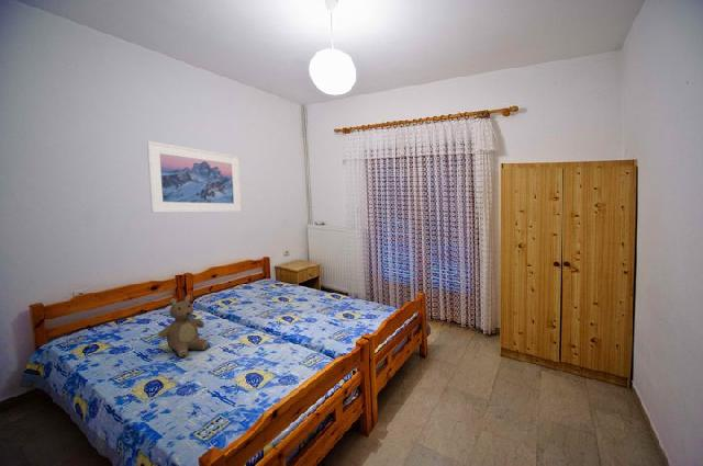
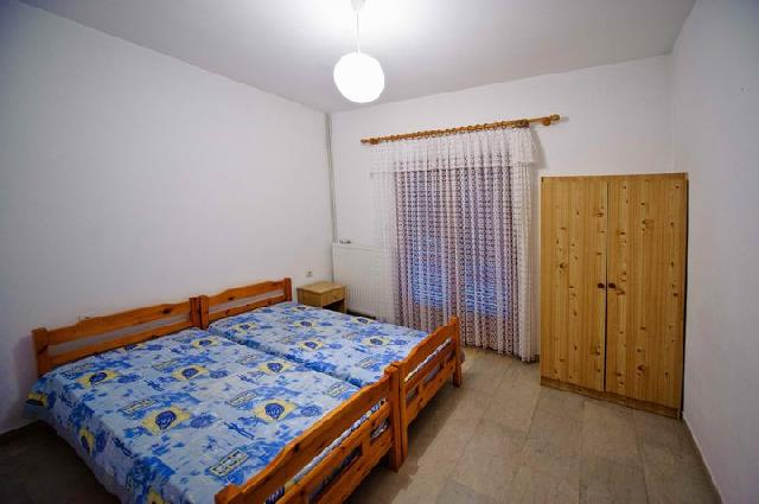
- teddy bear (186, 323)
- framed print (200, 181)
